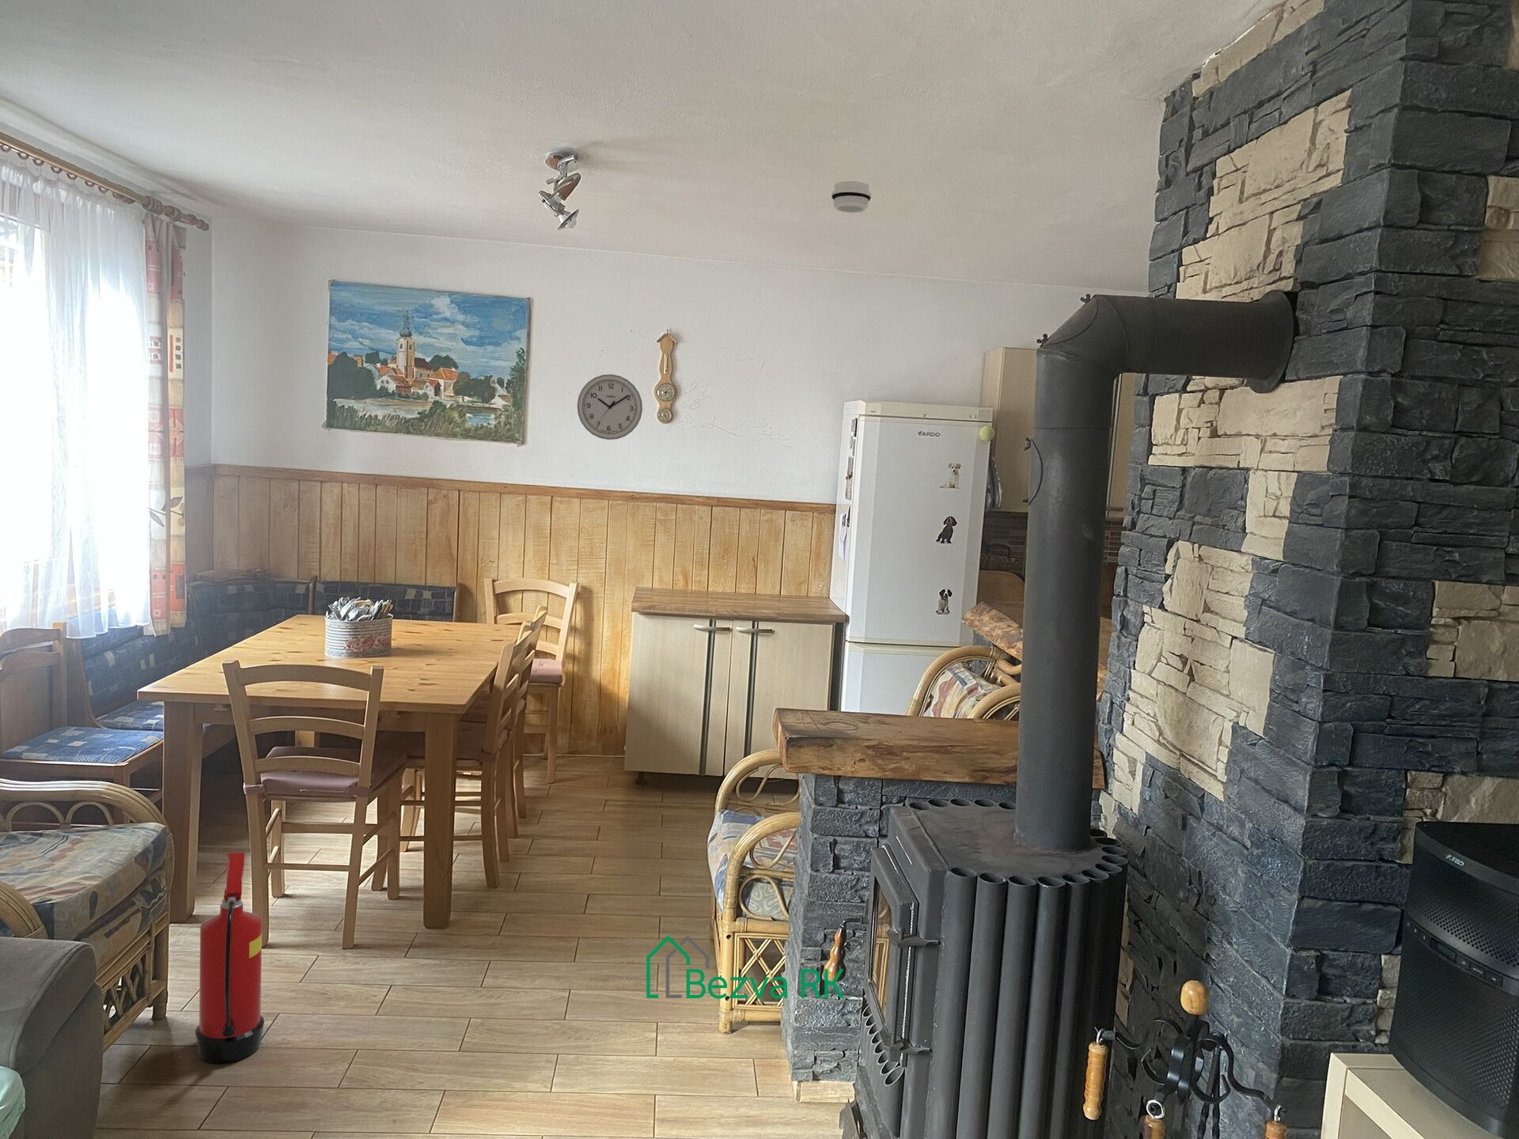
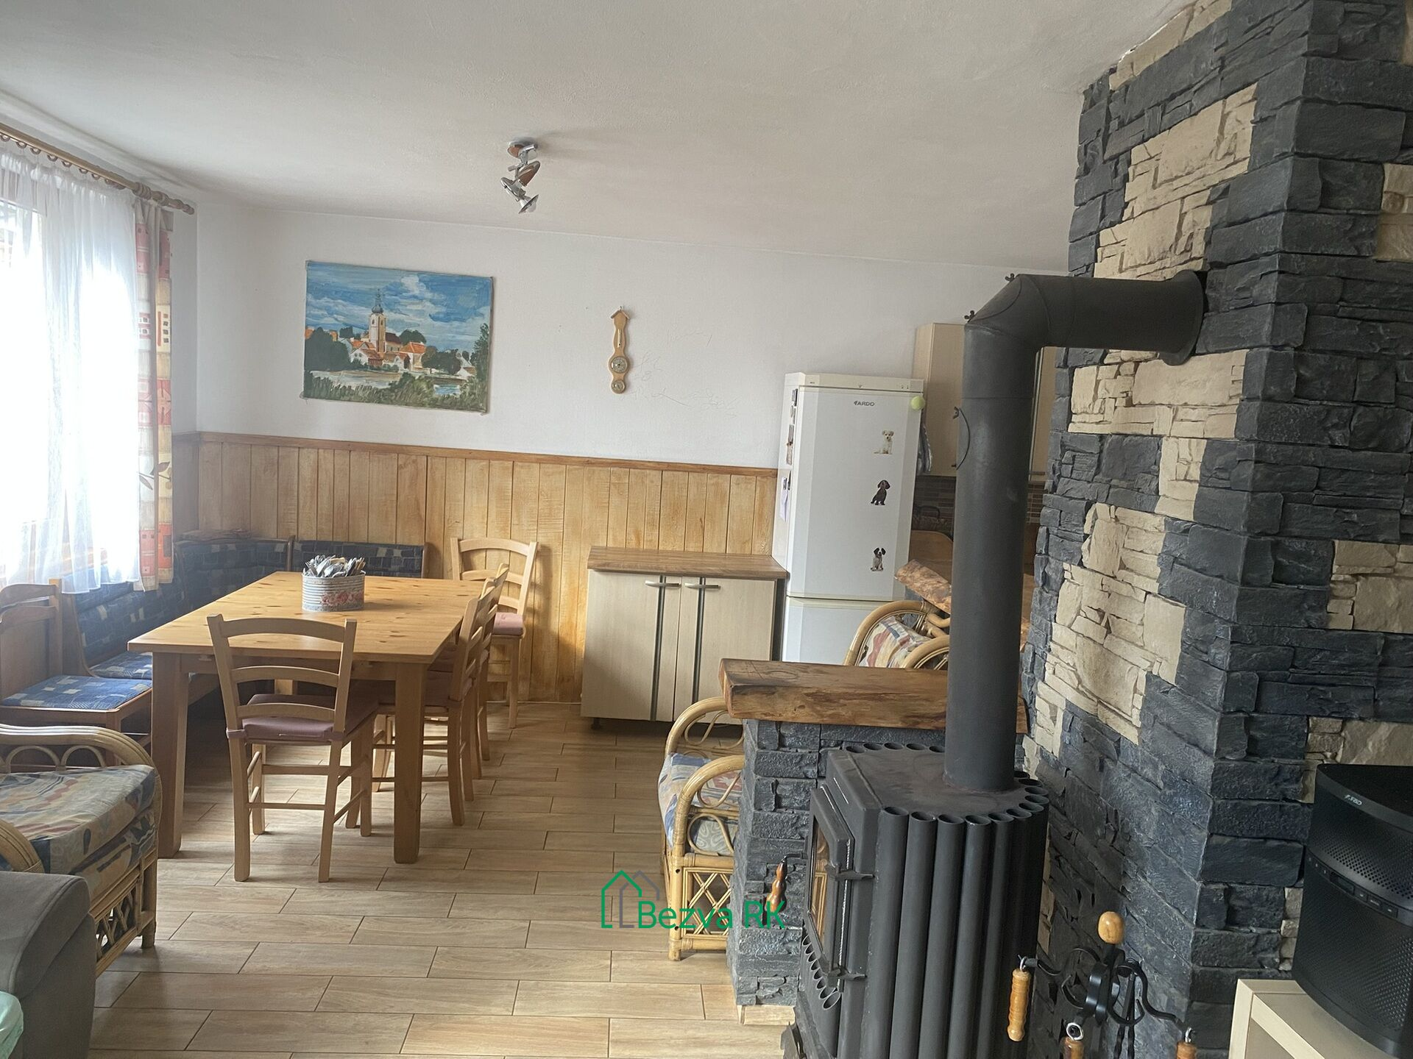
- wall clock (609, 407)
- smoke detector (850, 197)
- fire extinguisher (230, 964)
